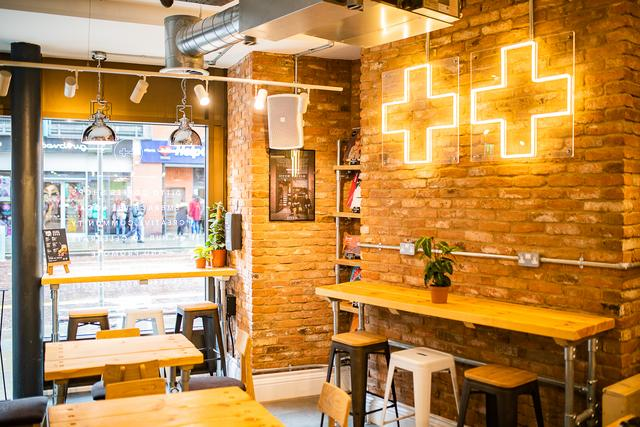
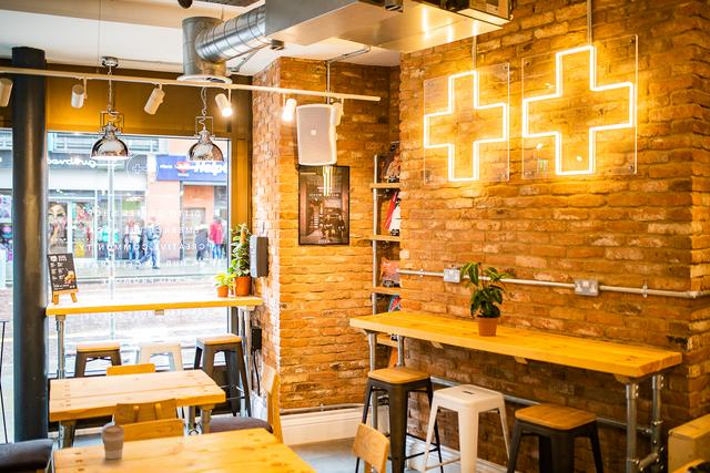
+ coffee cup (113, 441)
